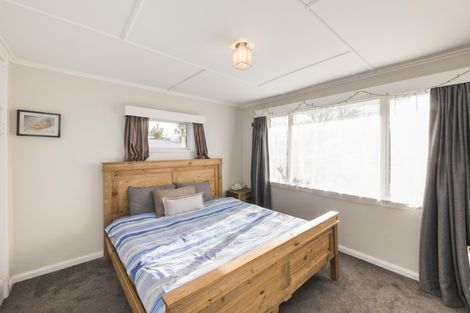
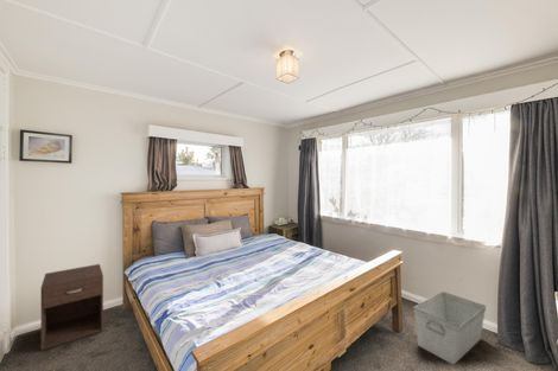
+ nightstand (74, 301)
+ storage bin (449, 324)
